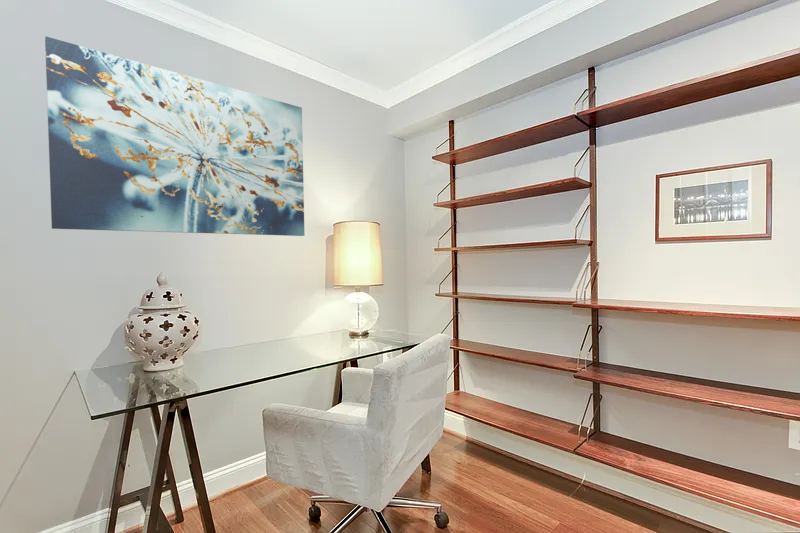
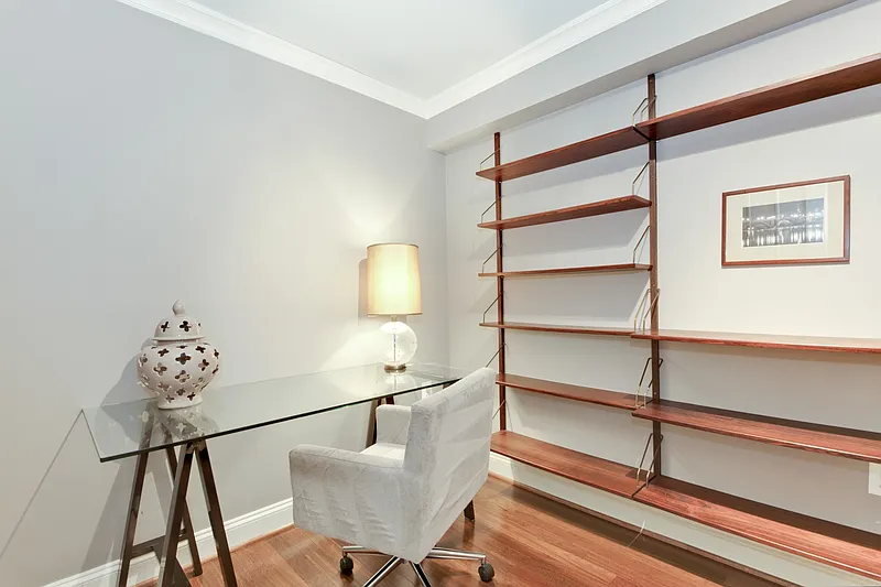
- wall art (200, 156)
